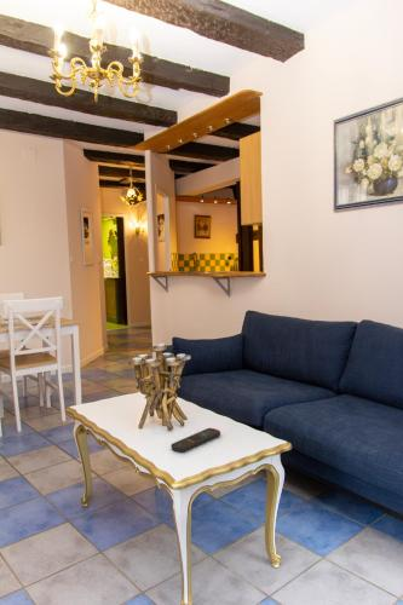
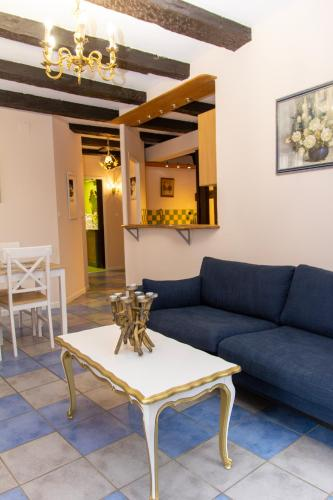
- remote control (196, 439)
